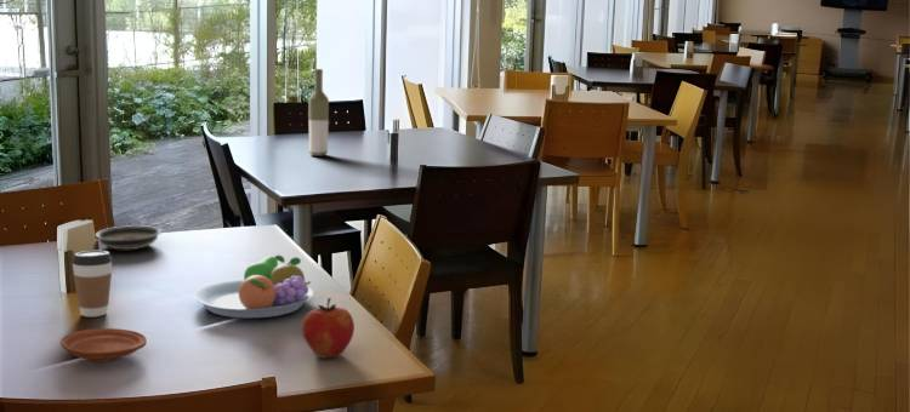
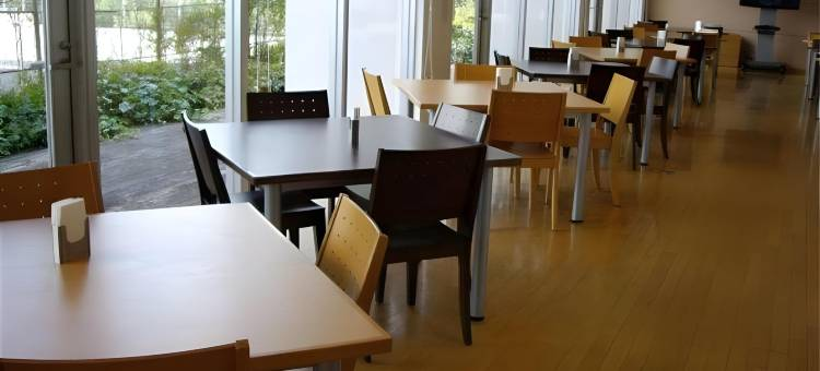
- saucer (129, 239)
- bottle (318, 111)
- apple (328, 326)
- fruit bowl (257, 281)
- plate (104, 347)
- coffee cup (92, 282)
